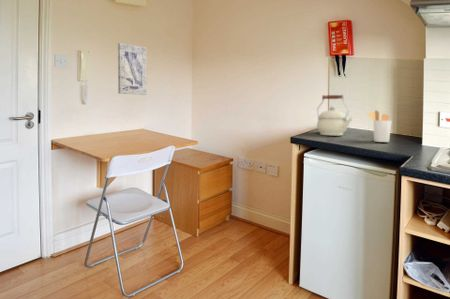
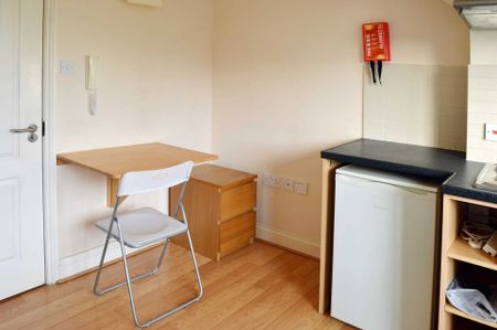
- wall art (132, 70)
- utensil holder (378, 125)
- kettle (334, 115)
